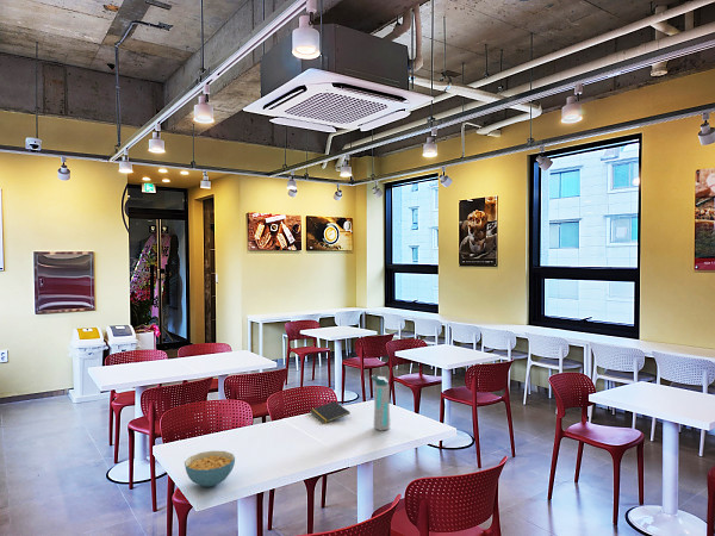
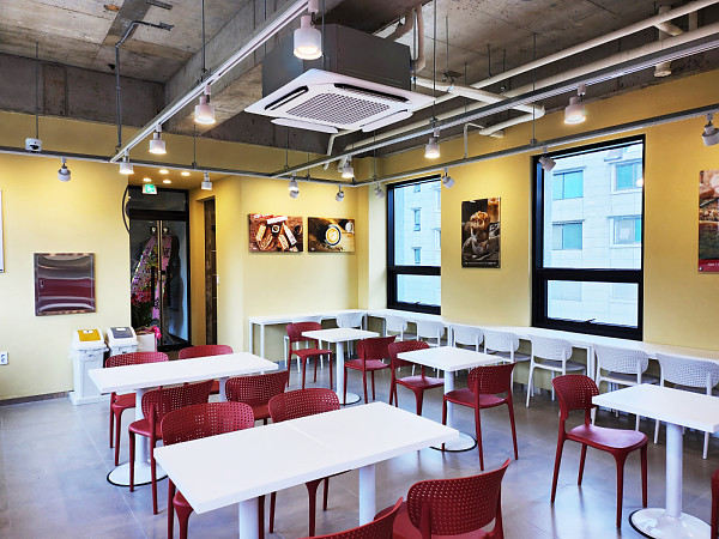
- cereal bowl (210, 472)
- notepad (329, 411)
- water bottle (380, 401)
